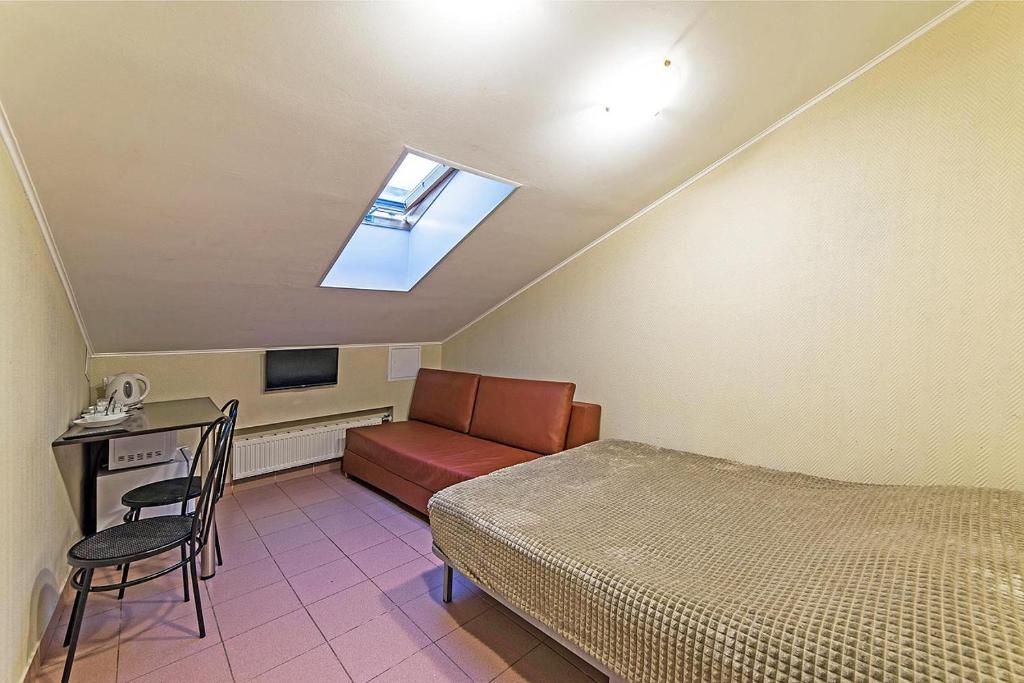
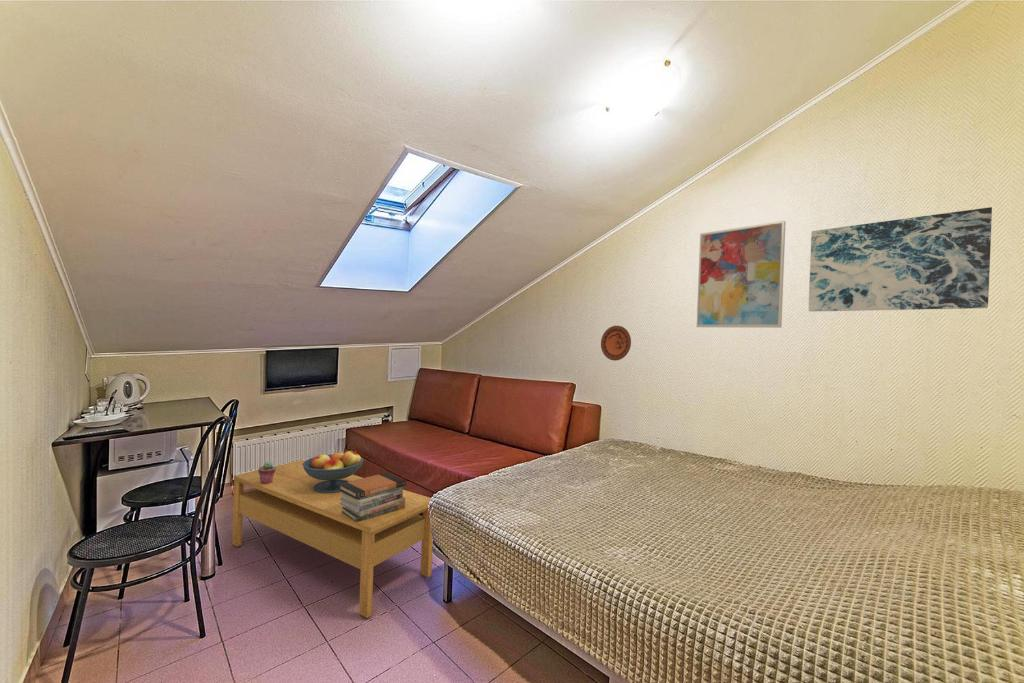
+ coffee table (327, 522)
+ wall art (738, 277)
+ potted succulent (267, 471)
+ decorative plate (615, 343)
+ fruit bowl (333, 469)
+ wall art (890, 265)
+ book stack (372, 495)
